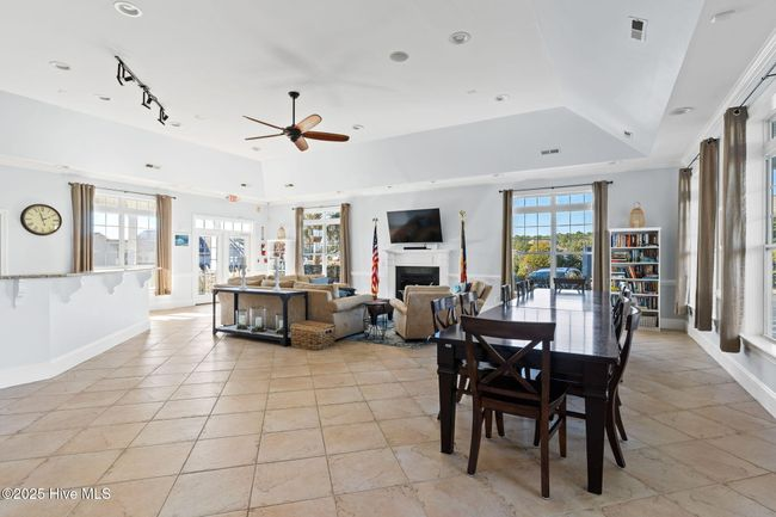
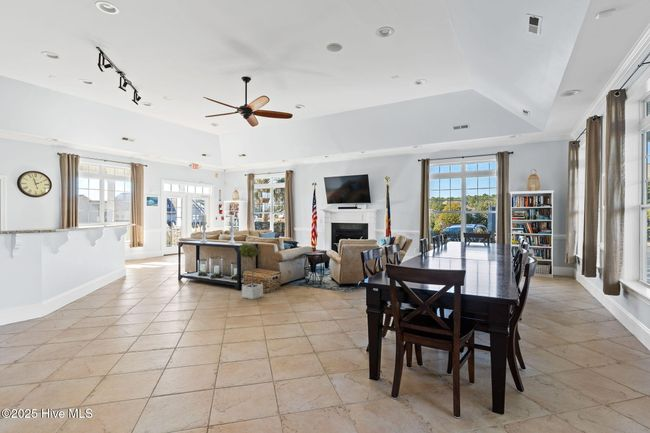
+ potted tree (252, 269)
